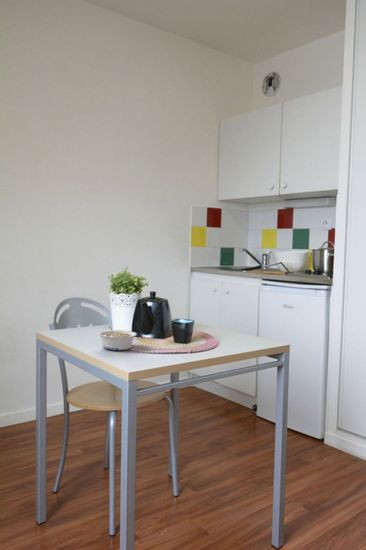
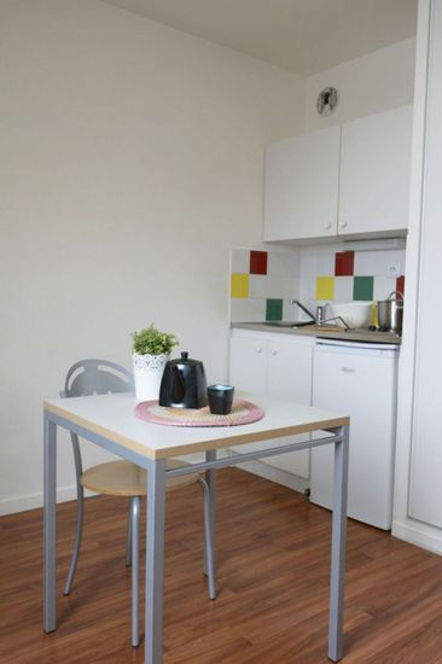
- legume (115, 338)
